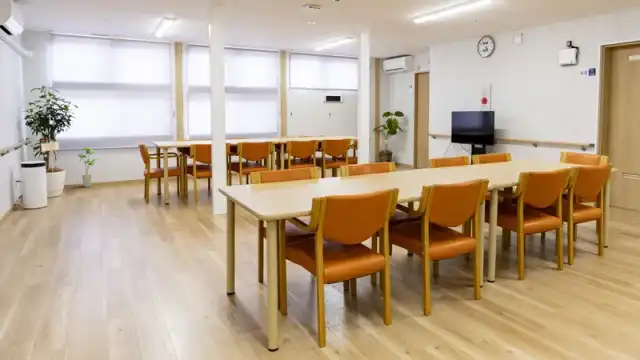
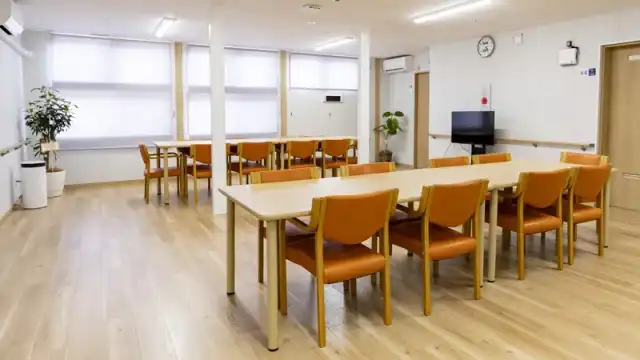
- house plant (89, 167)
